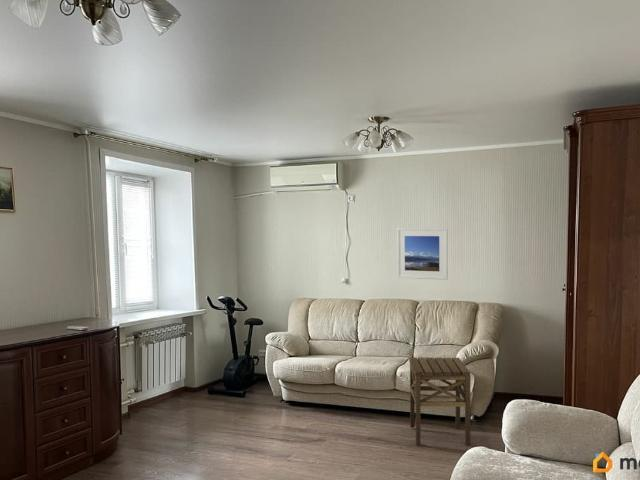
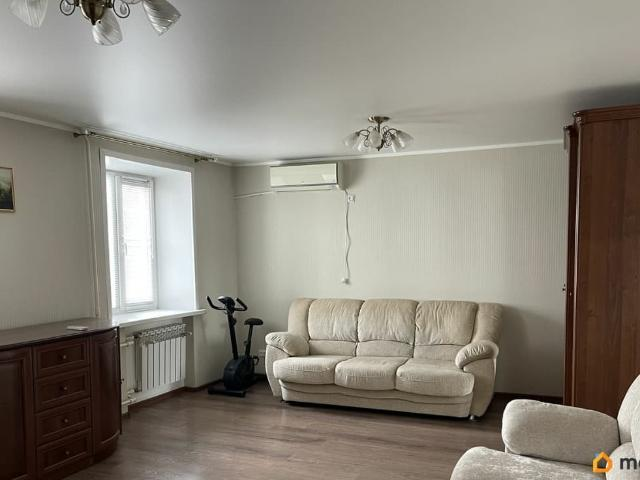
- side table (438, 401)
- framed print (421, 253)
